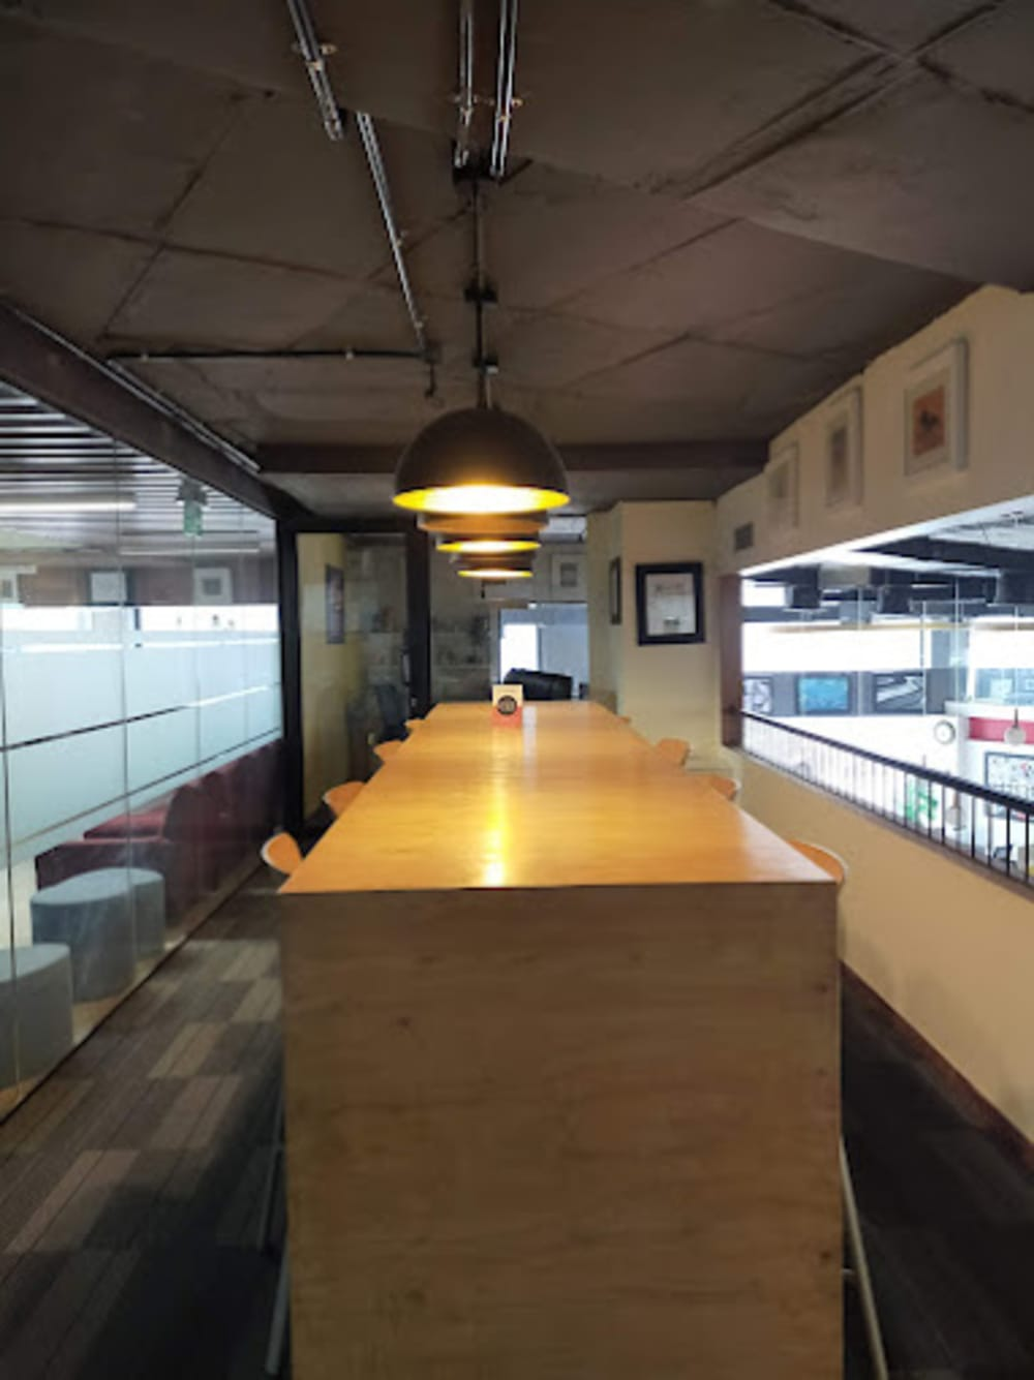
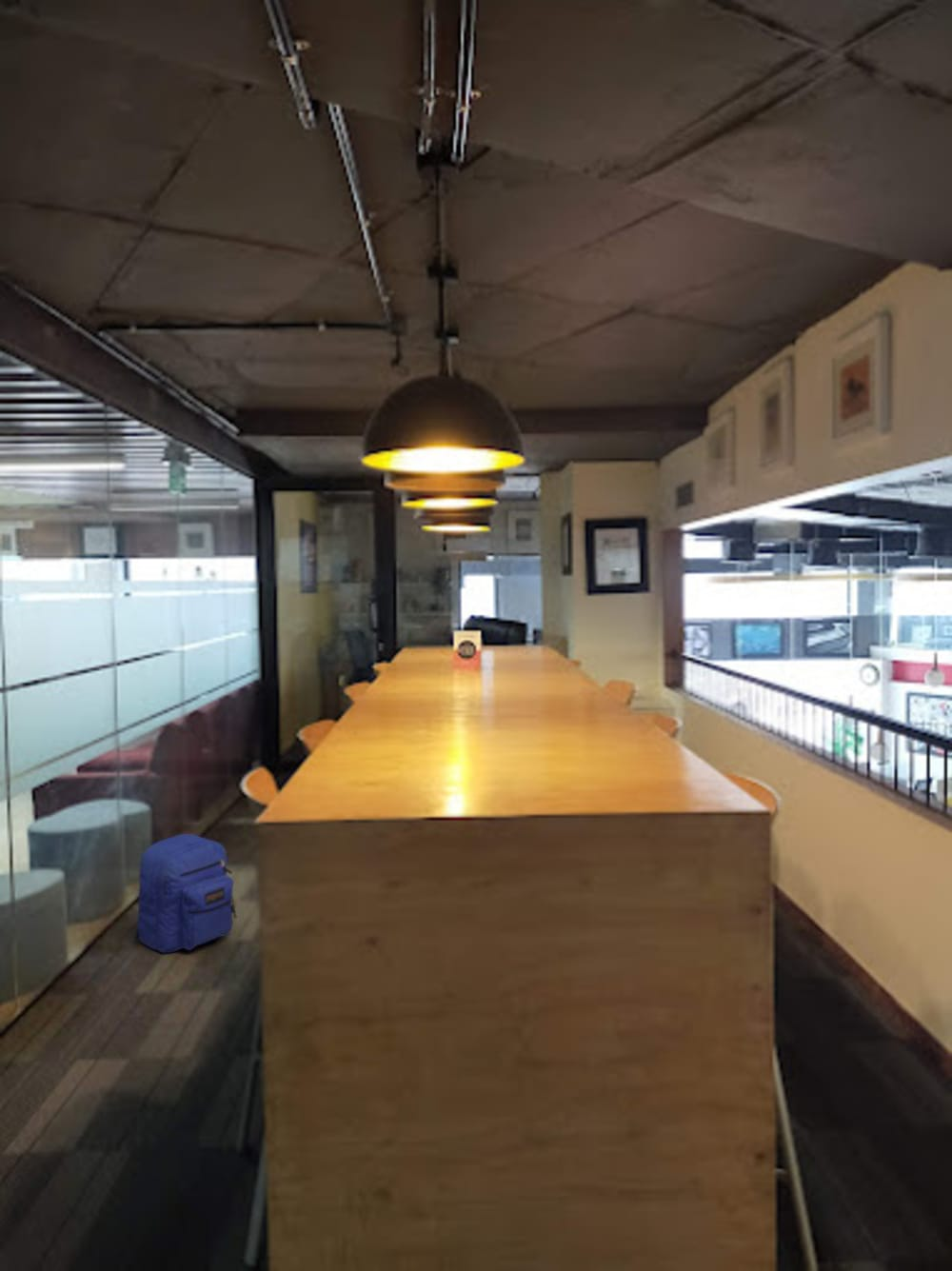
+ backpack (191, 888)
